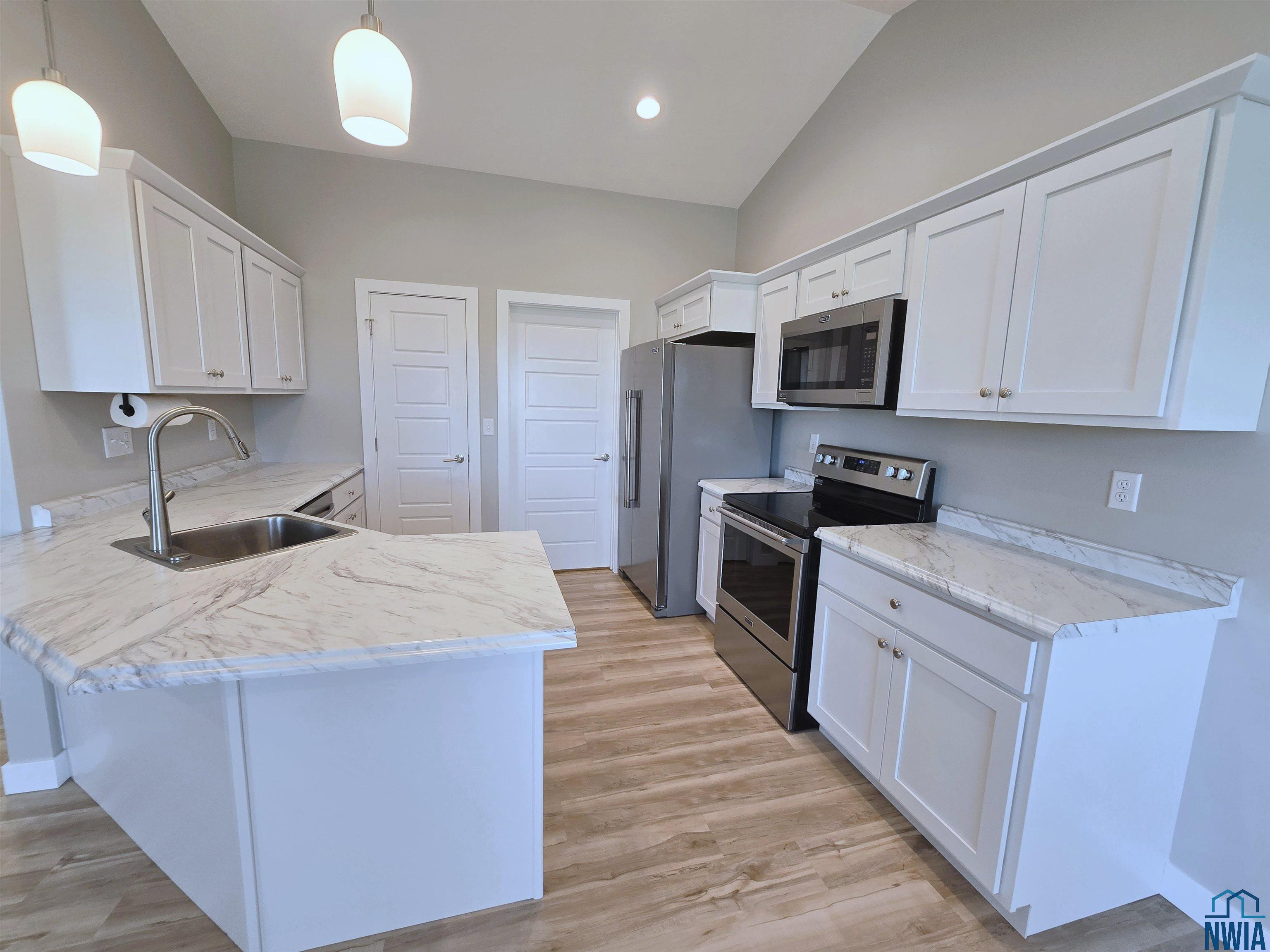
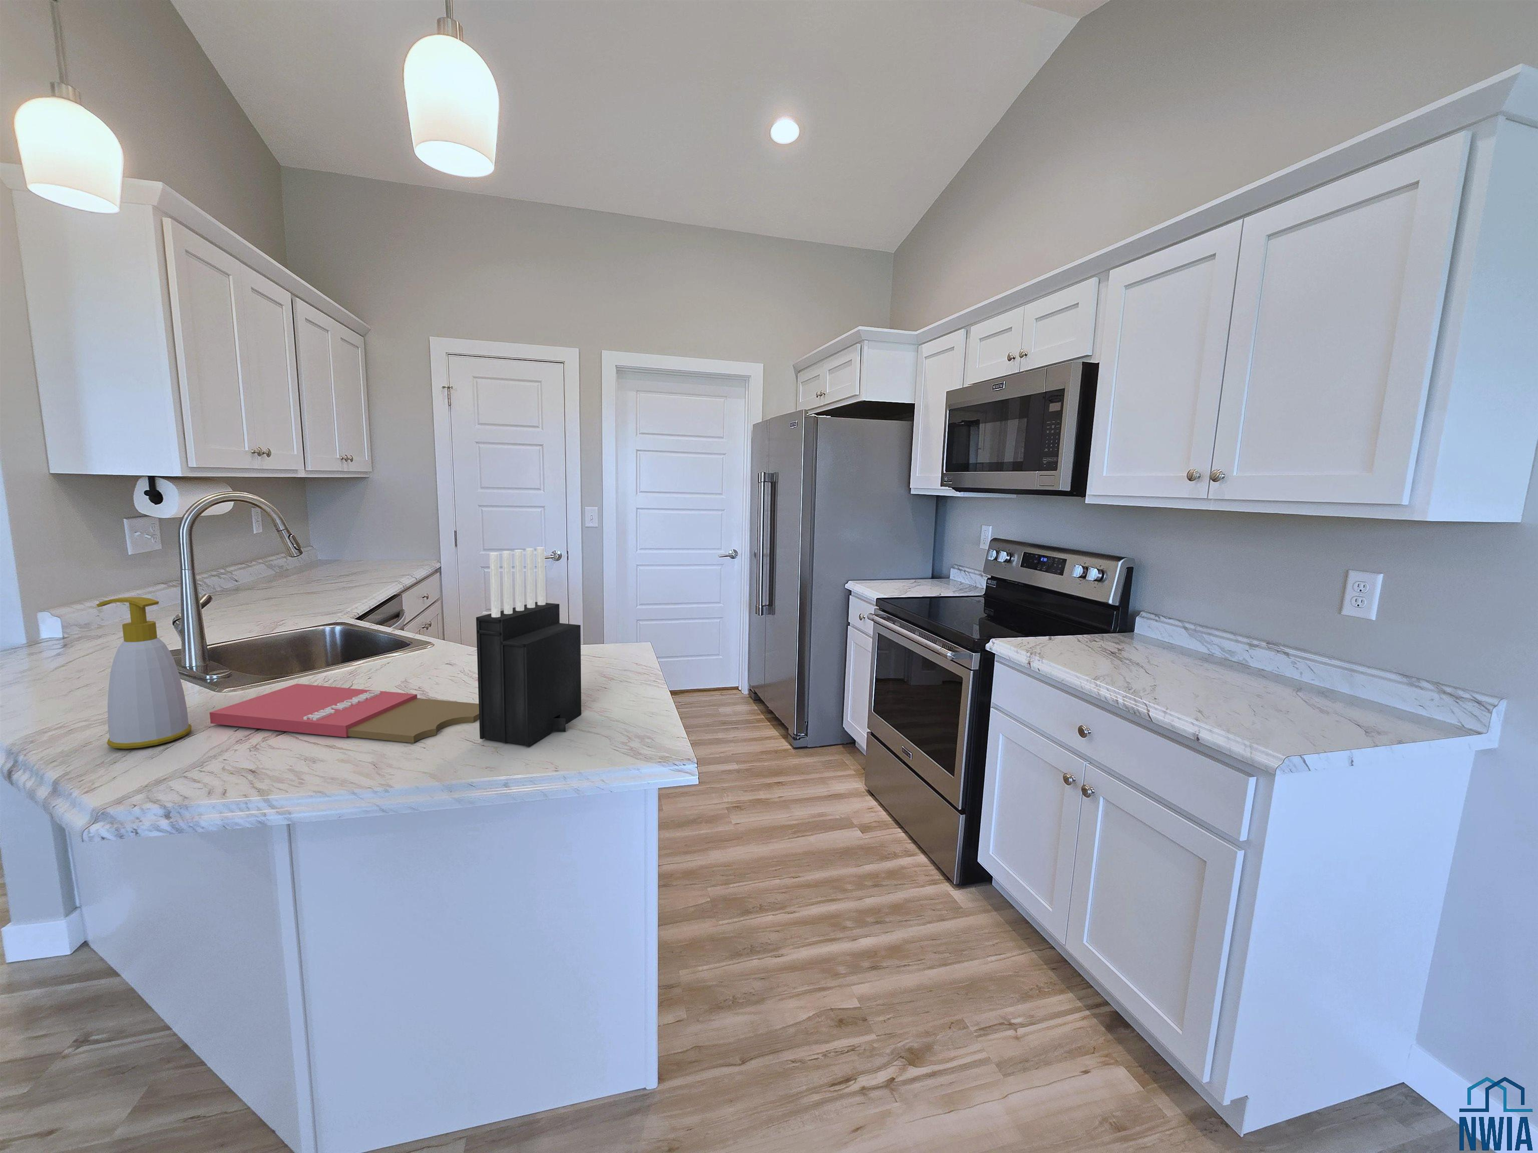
+ cutting board (367, 710)
+ knife block (536, 641)
+ soap bottle (143, 669)
